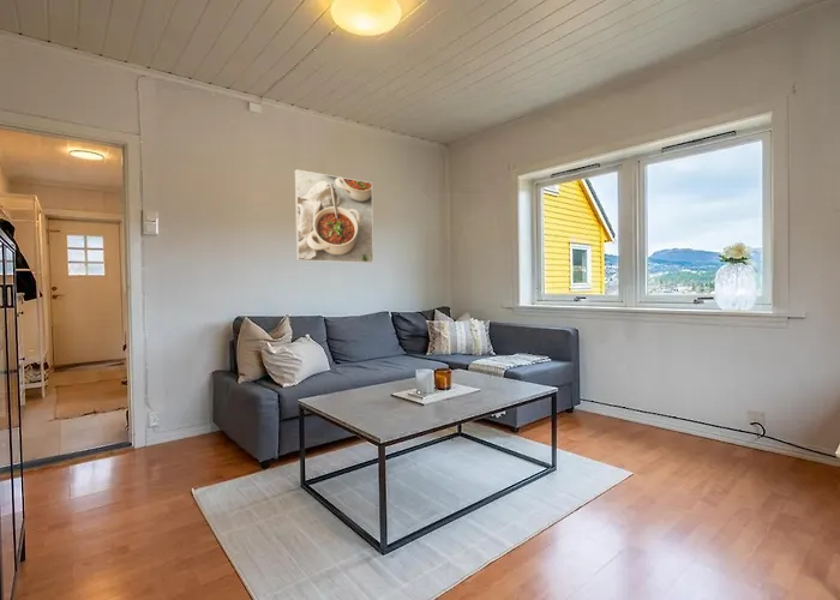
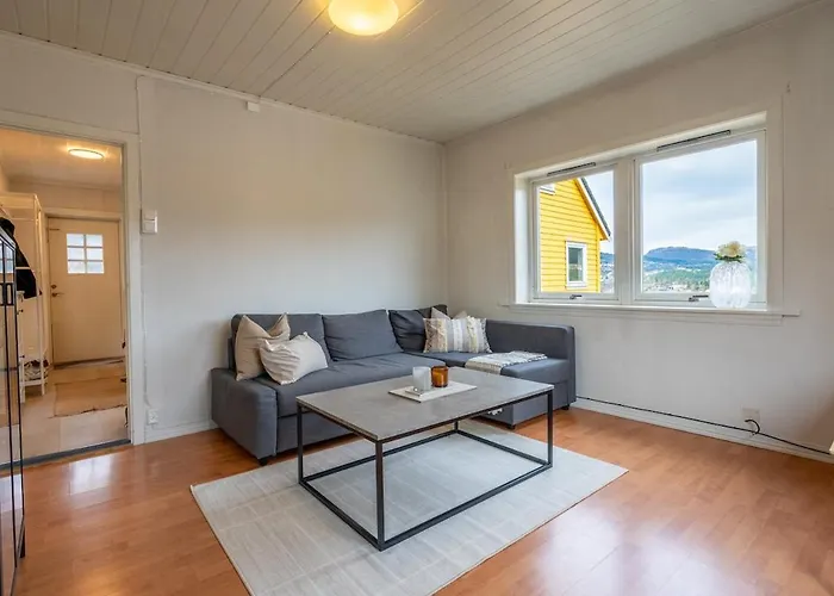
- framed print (336, 218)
